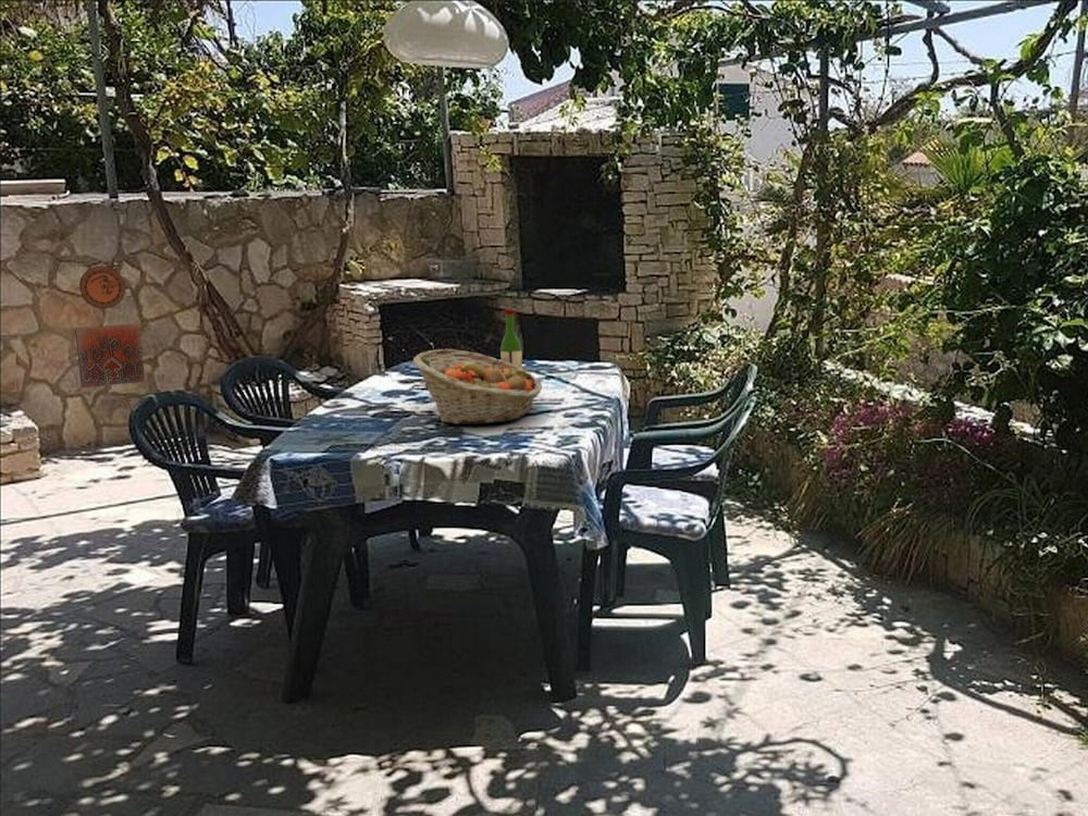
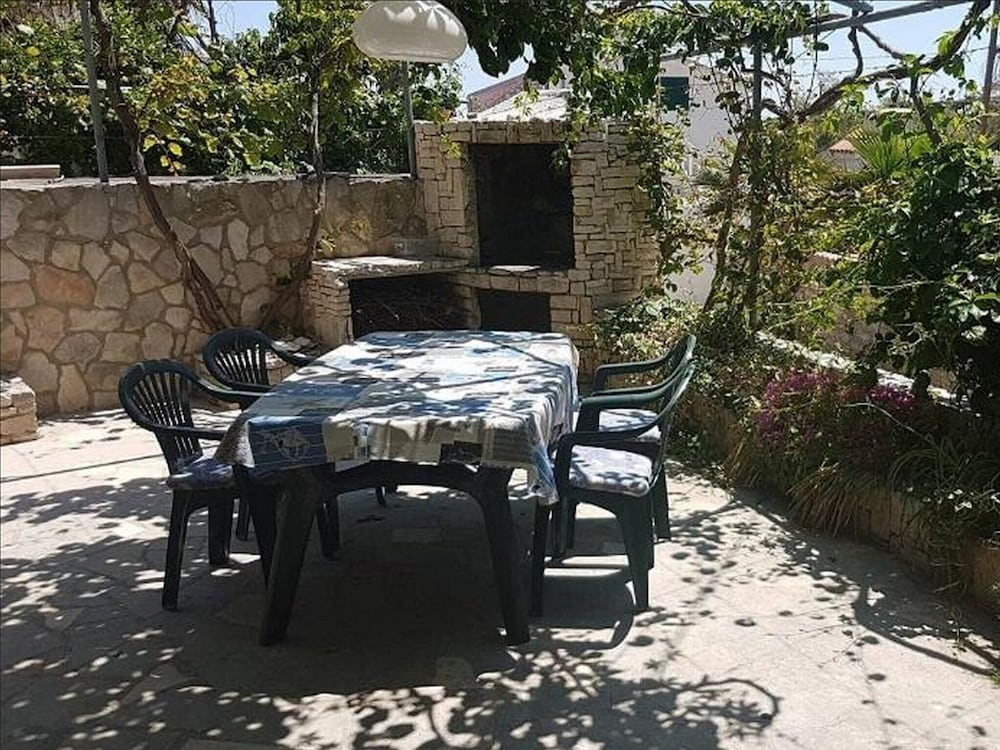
- decorative tile (110, 355)
- wine bottle (510, 351)
- decorative plate (102, 287)
- fruit basket (479, 383)
